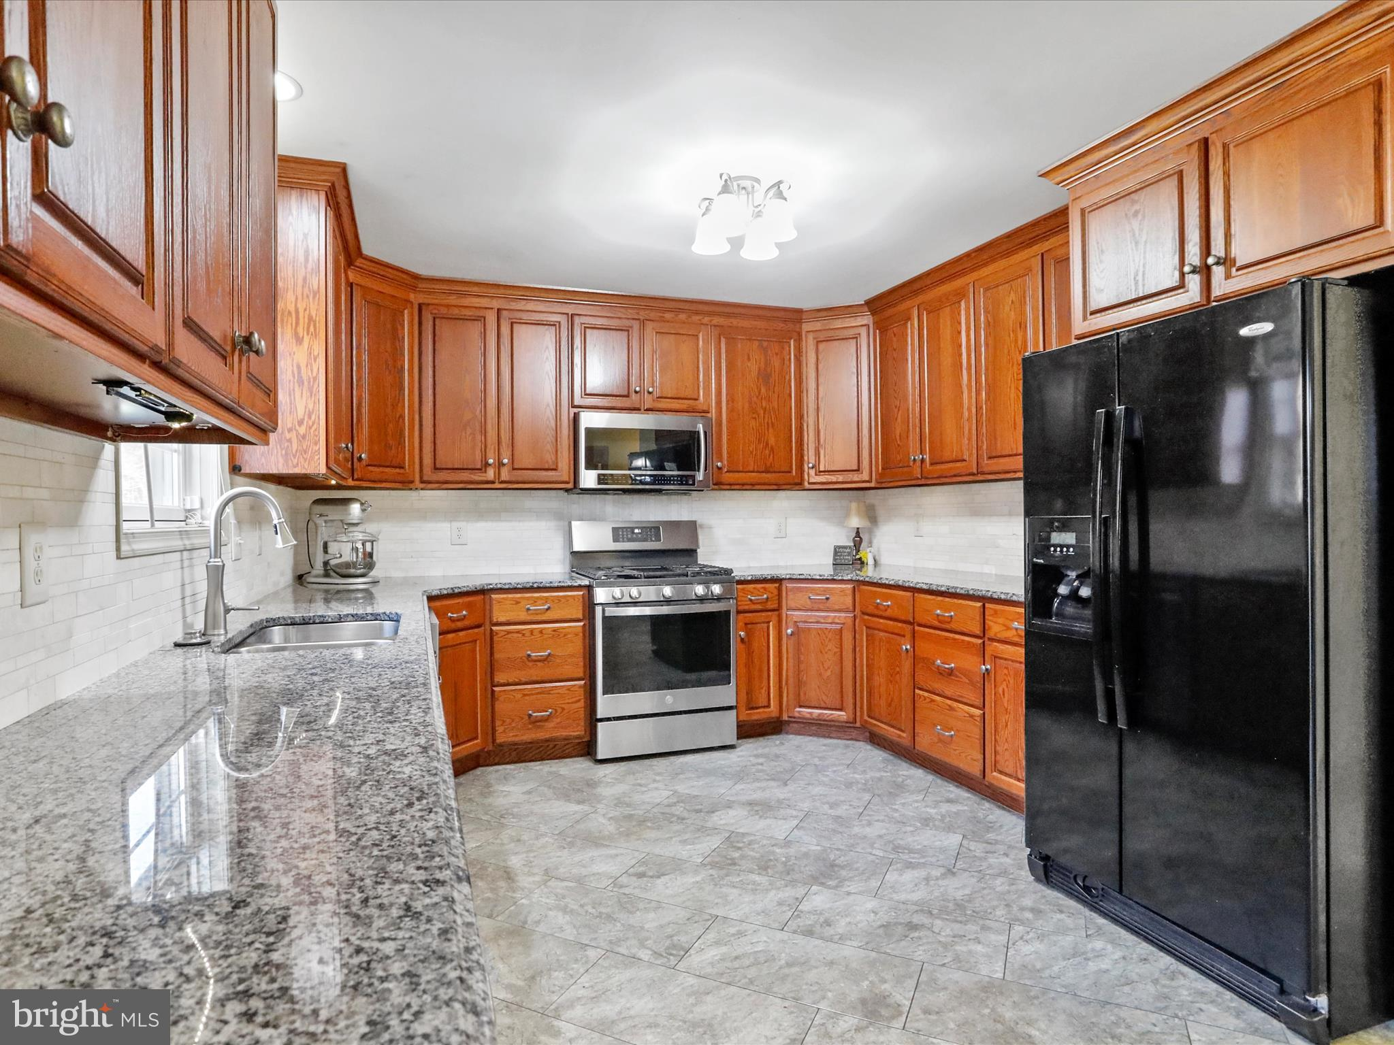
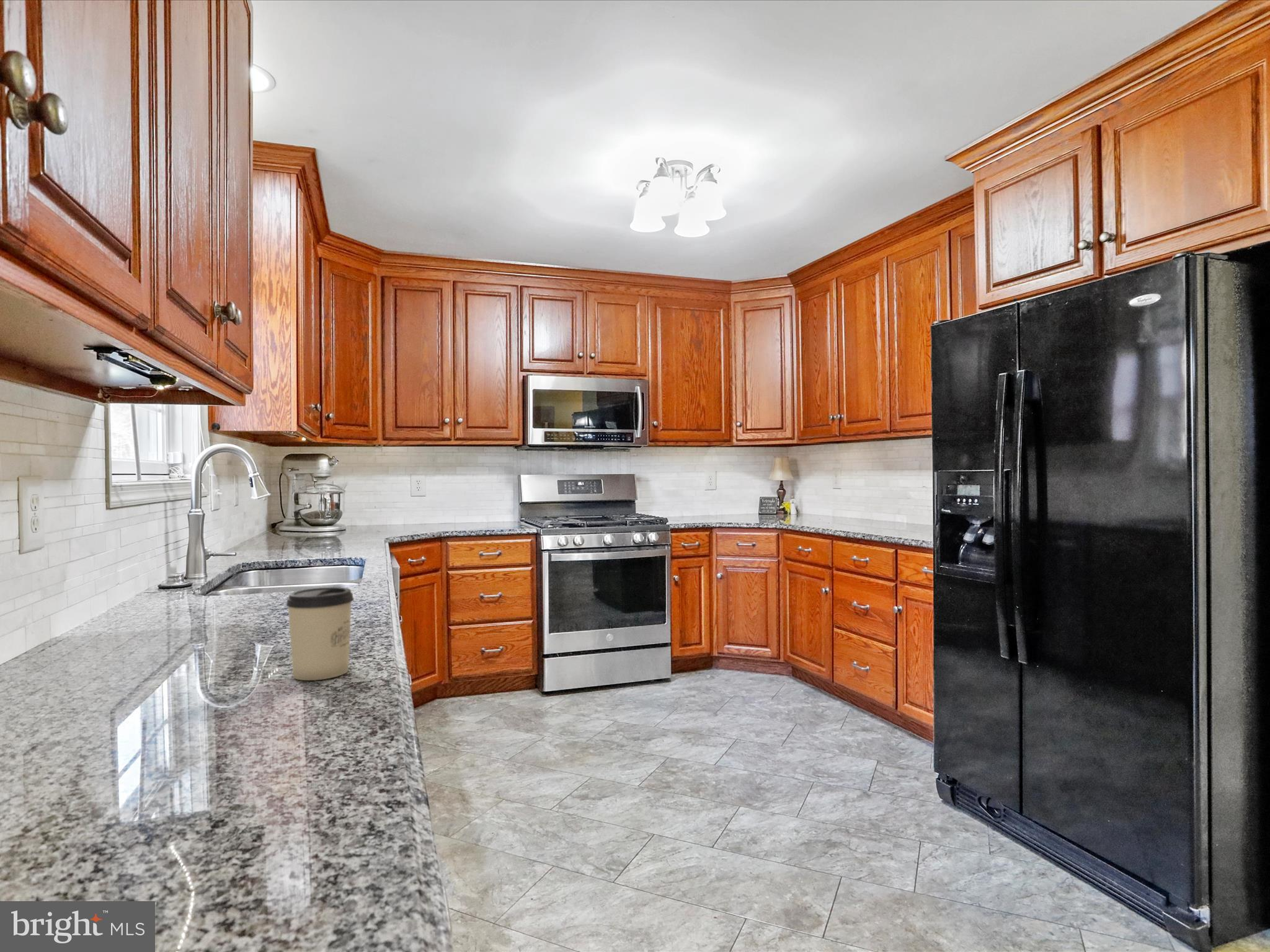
+ cup (321, 632)
